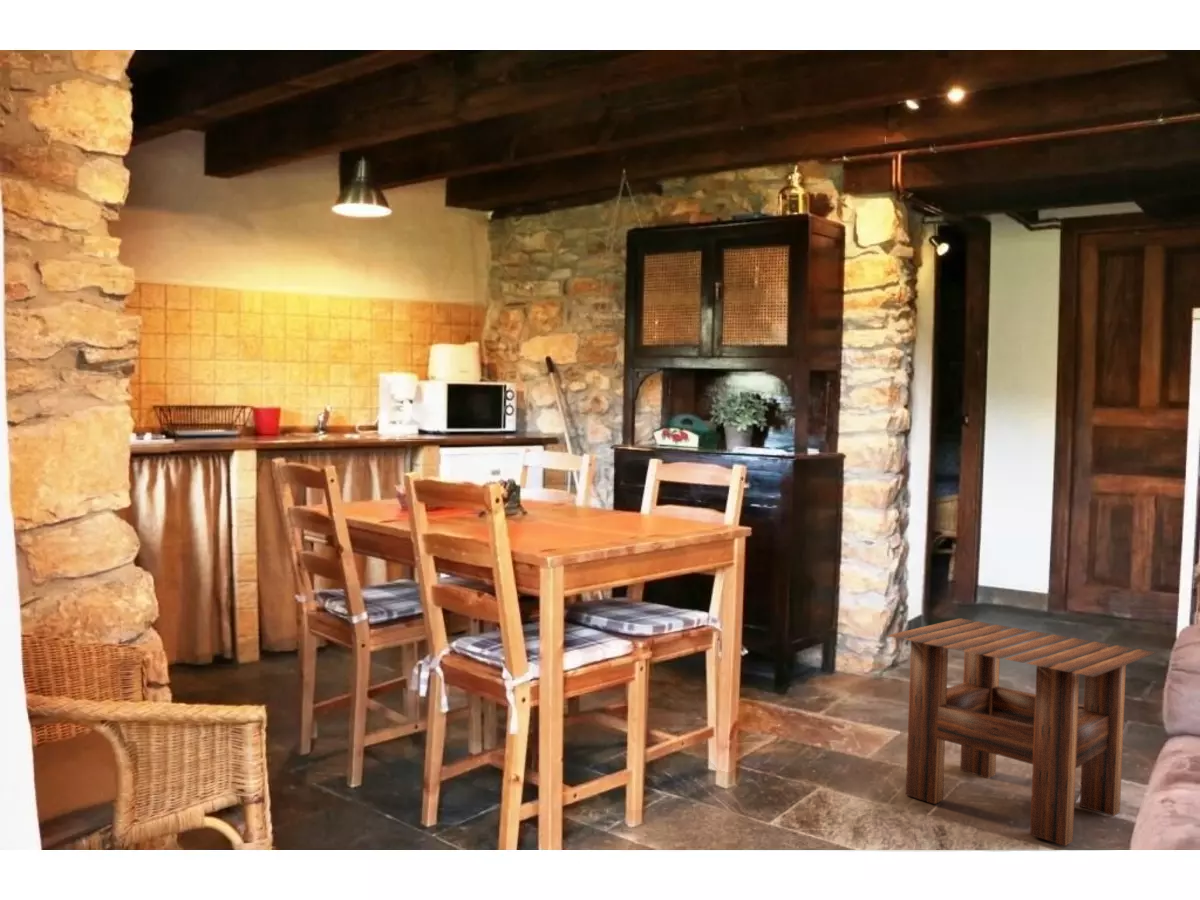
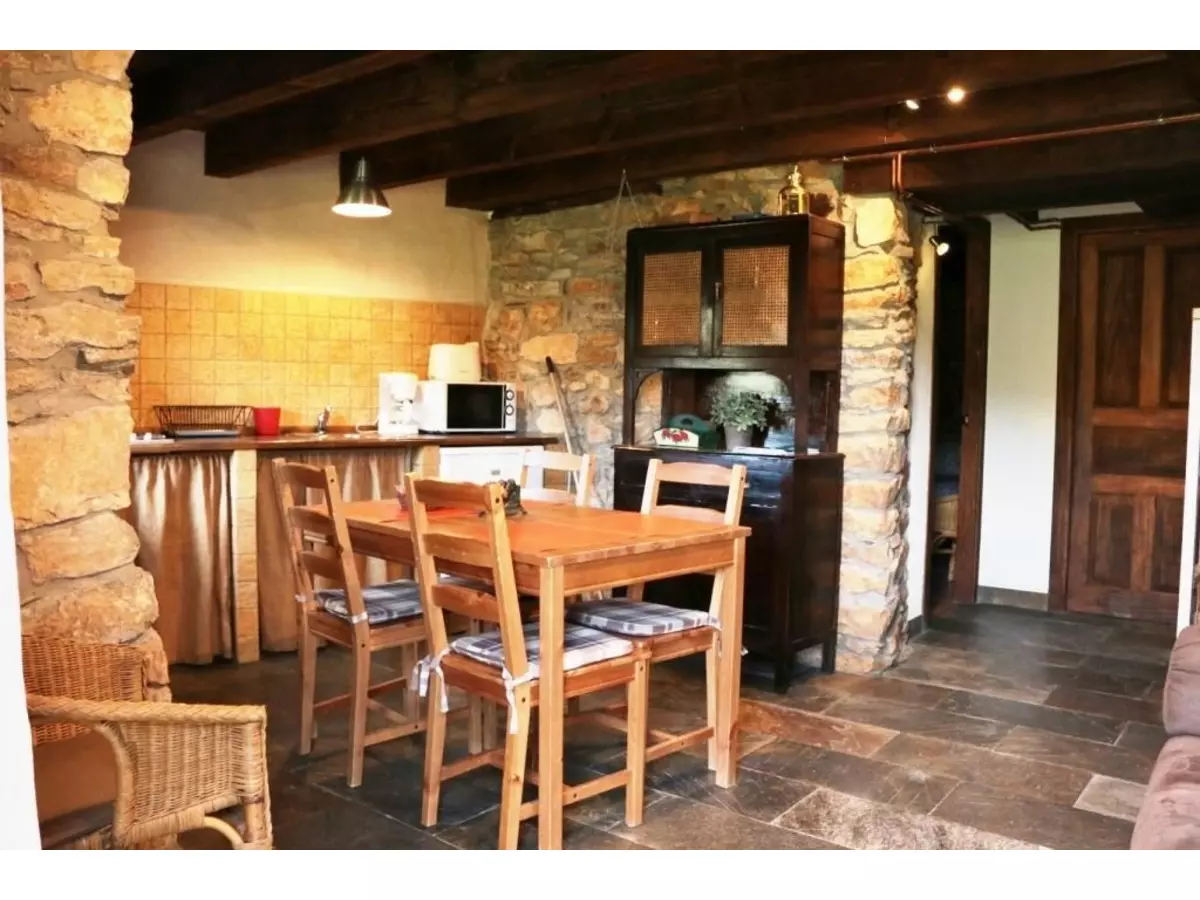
- side table (1015, 723)
